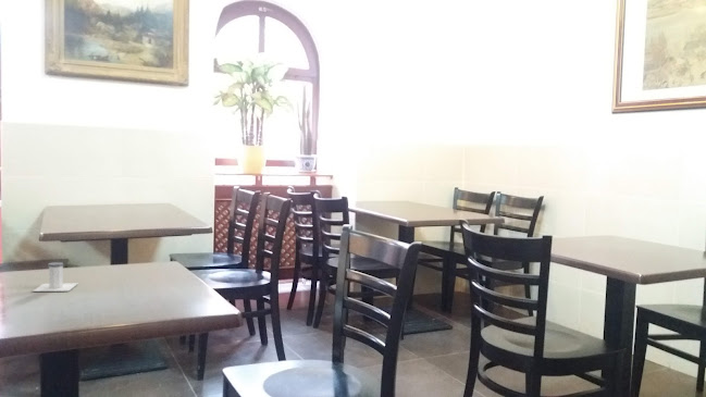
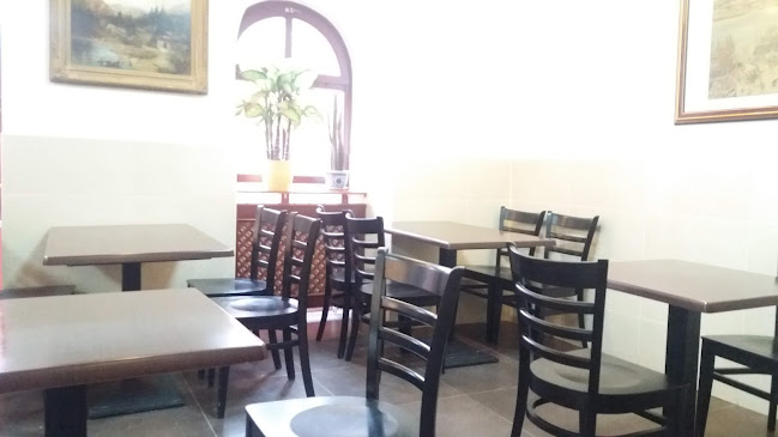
- salt shaker (55, 275)
